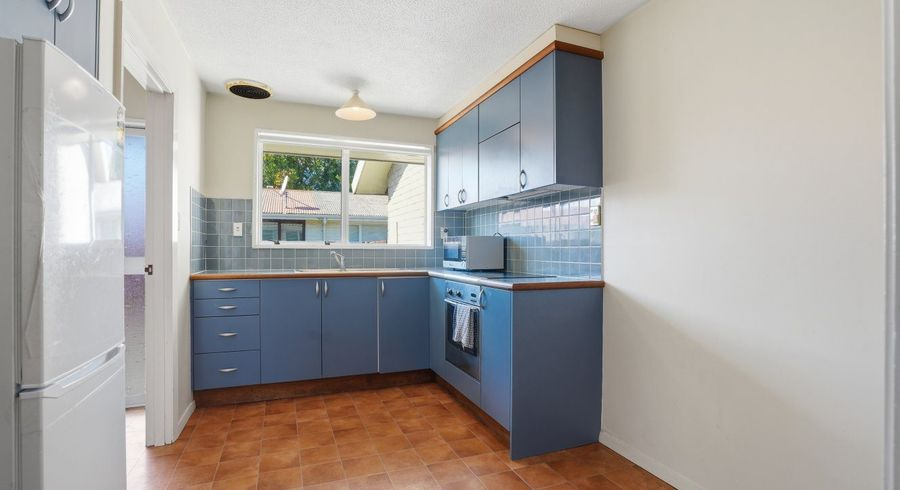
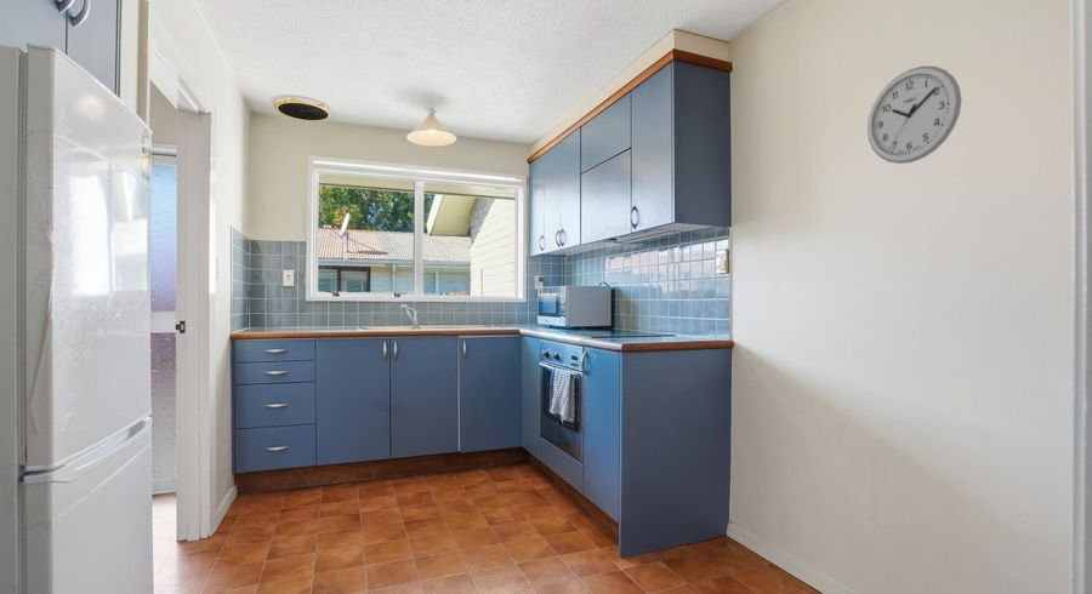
+ wall clock (909, 115)
